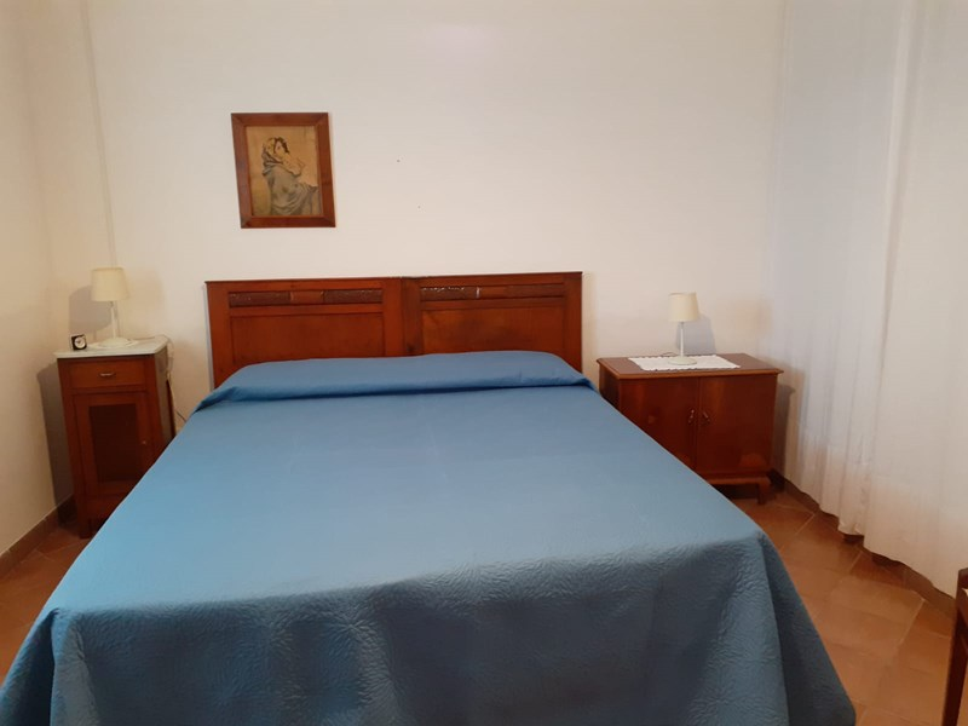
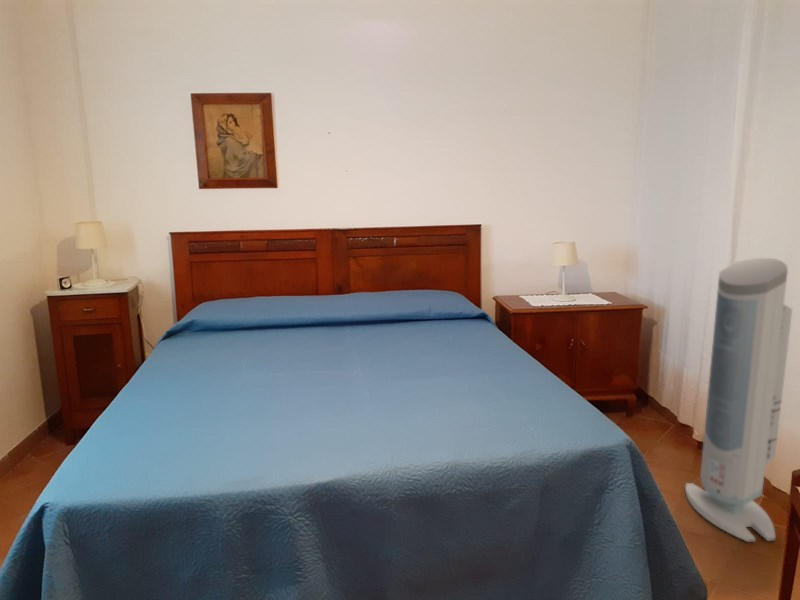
+ air purifier (740, 390)
